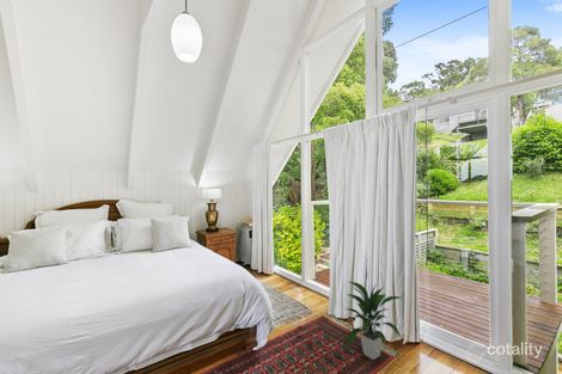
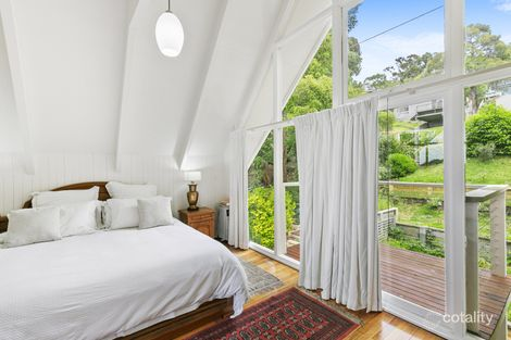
- indoor plant (368, 317)
